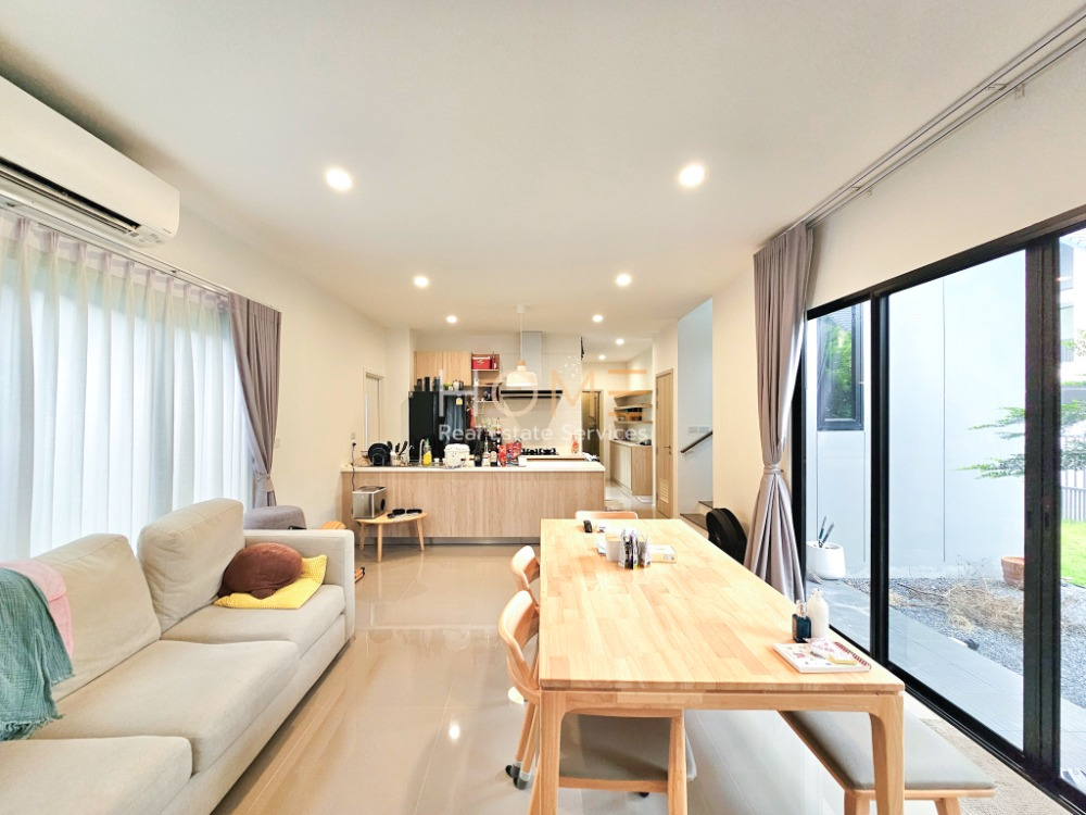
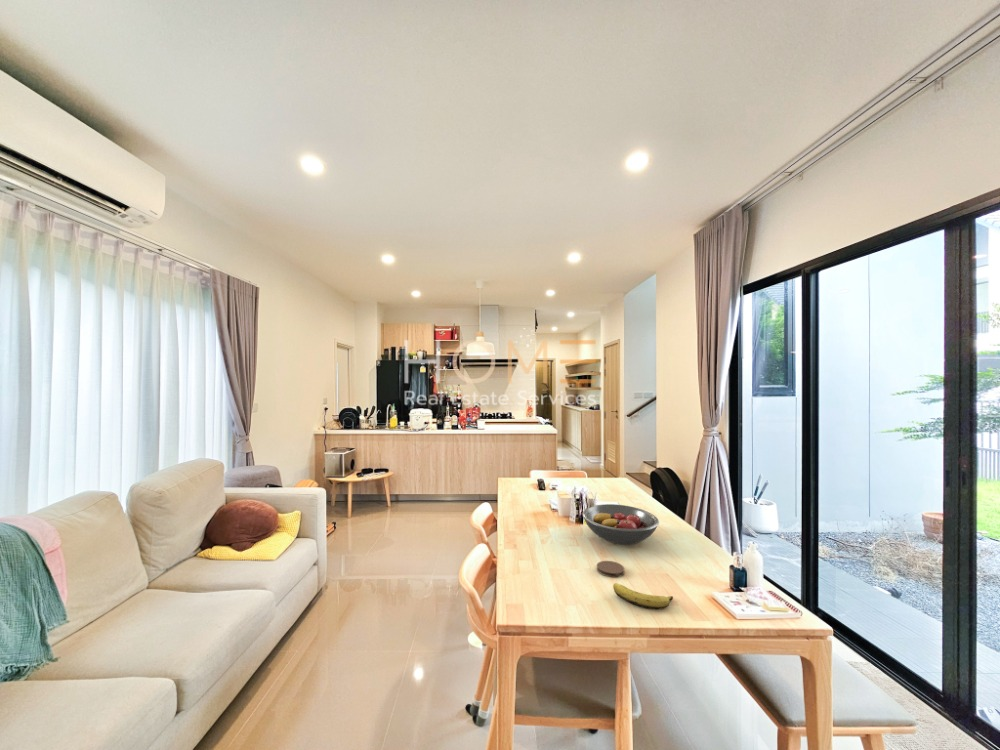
+ banana (645, 595)
+ fruit bowl (619, 523)
+ coaster (610, 568)
